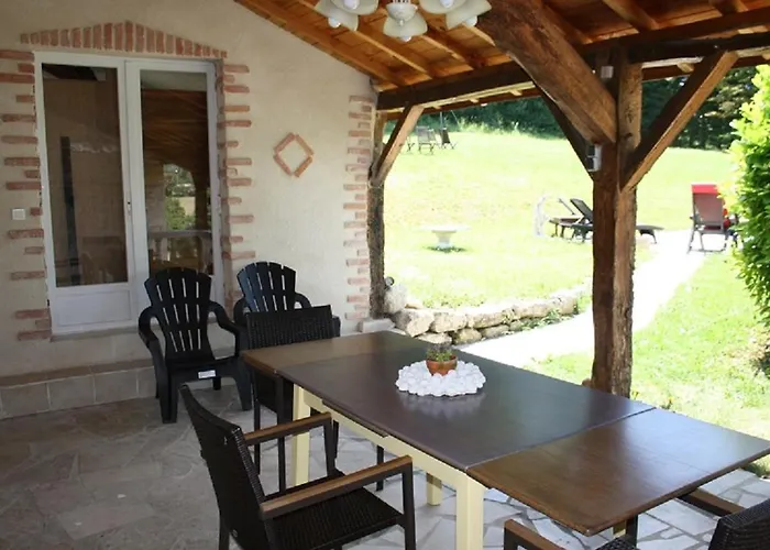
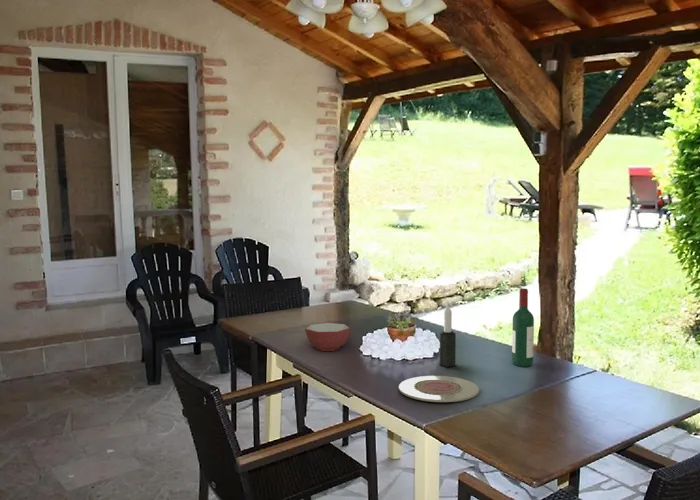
+ candle (447, 333)
+ bowl (327, 337)
+ plate (438, 387)
+ wine bottle (523, 326)
